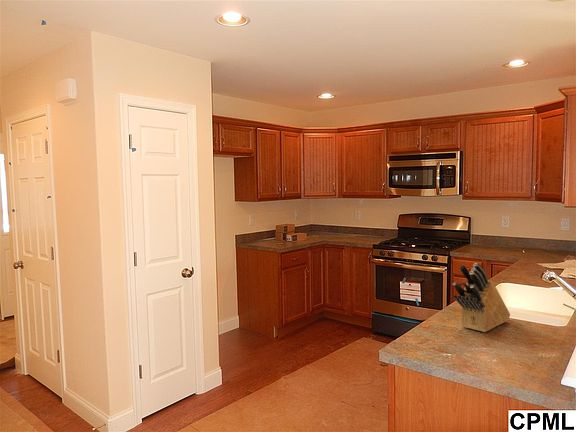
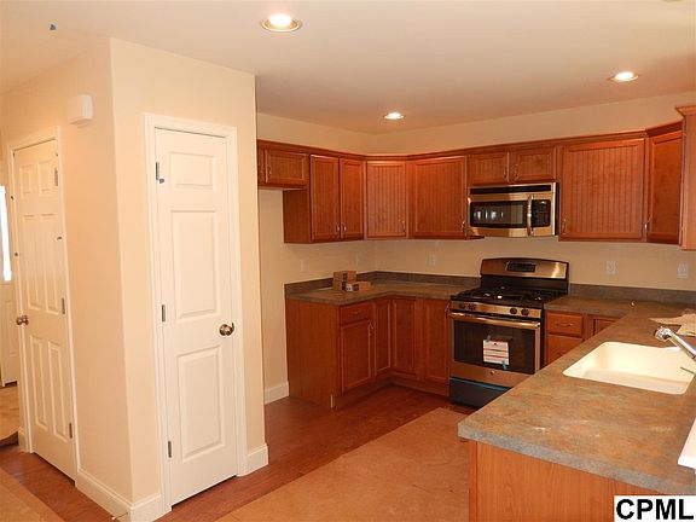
- knife block (481, 293)
